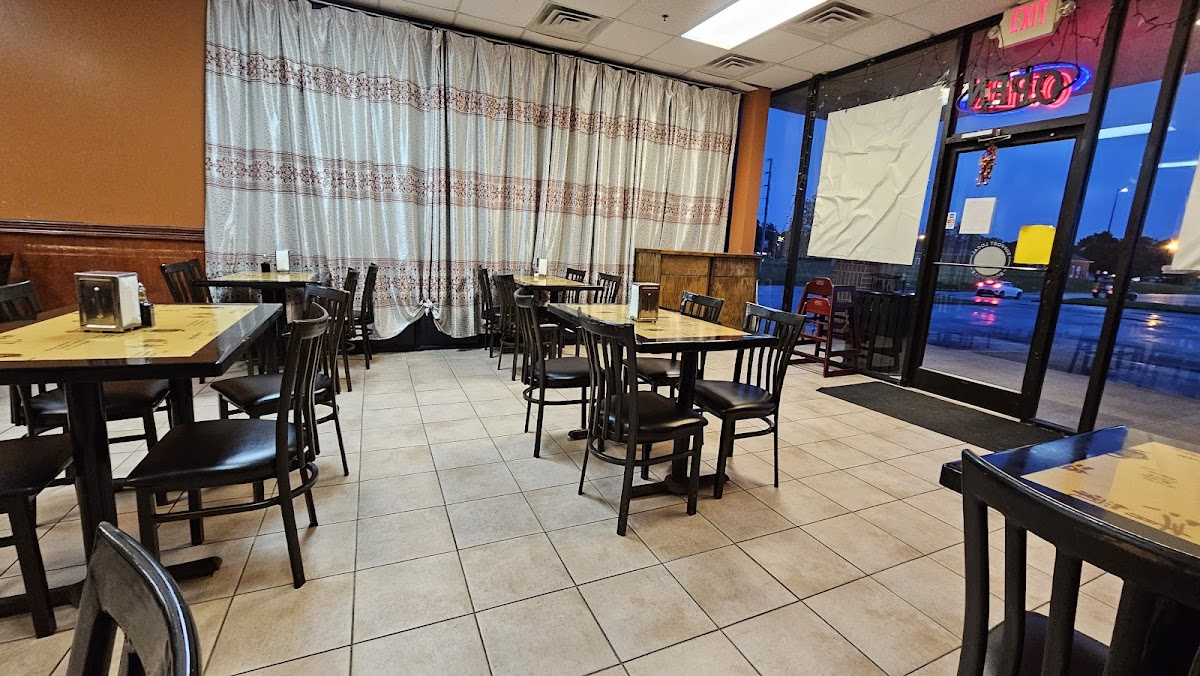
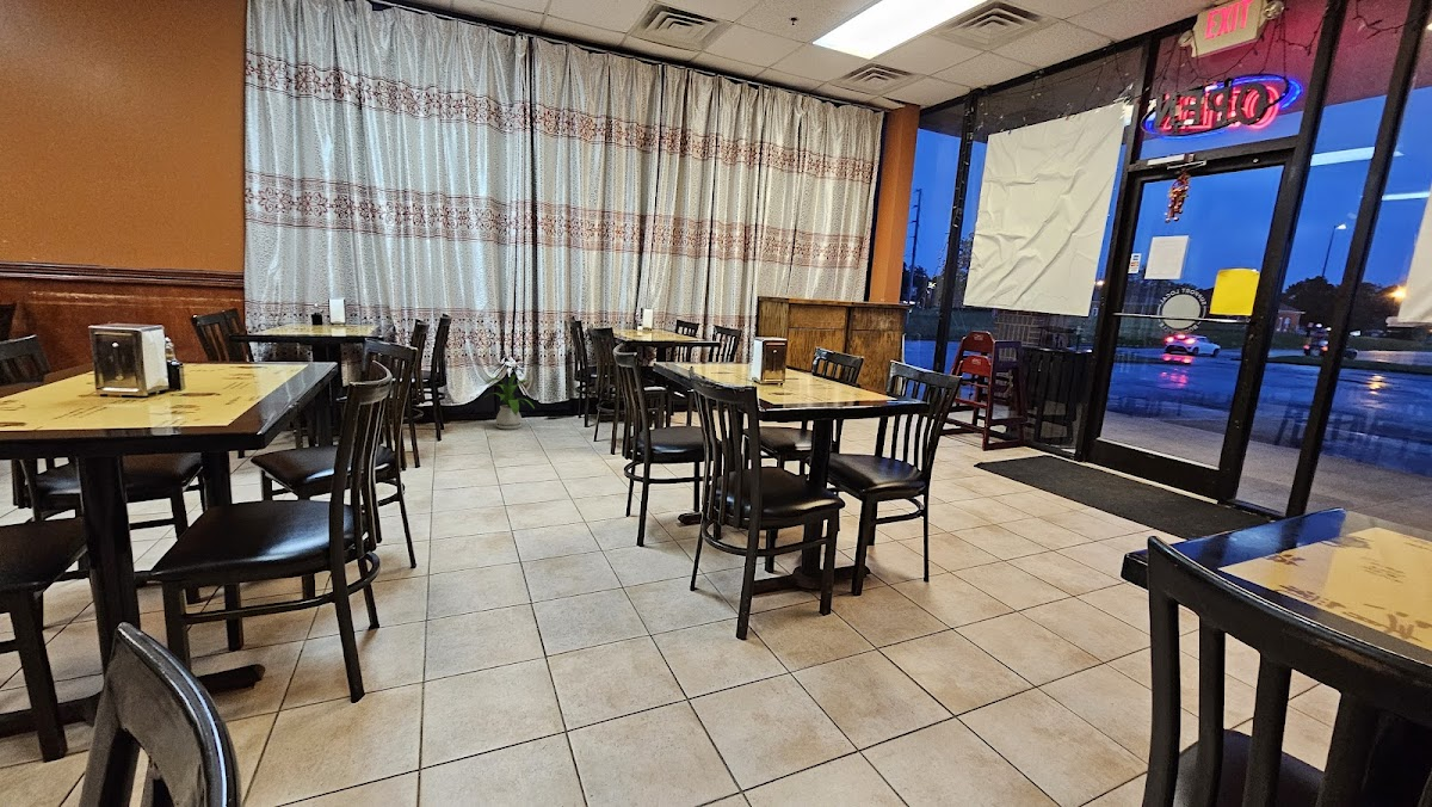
+ house plant (510, 398)
